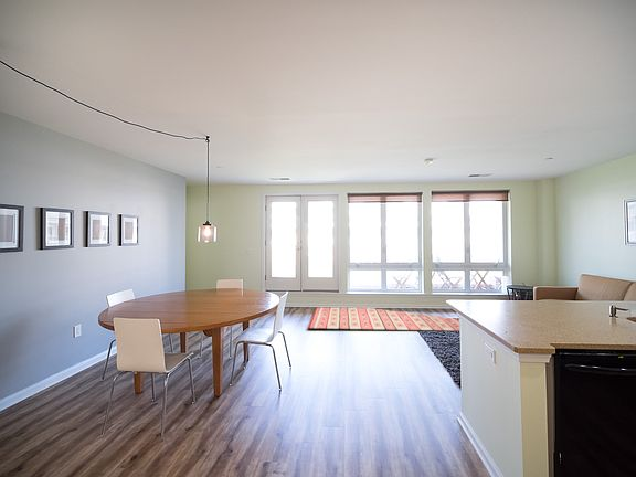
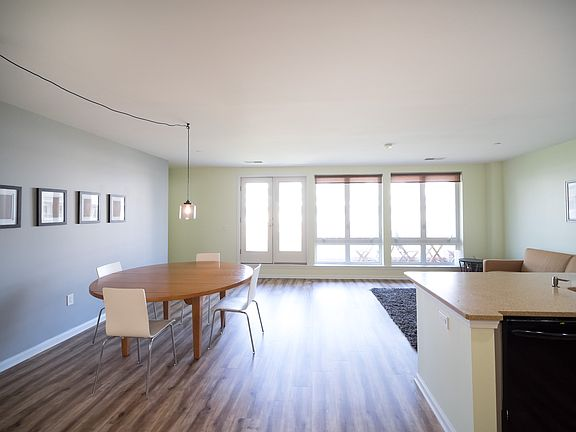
- rug (384, 317)
